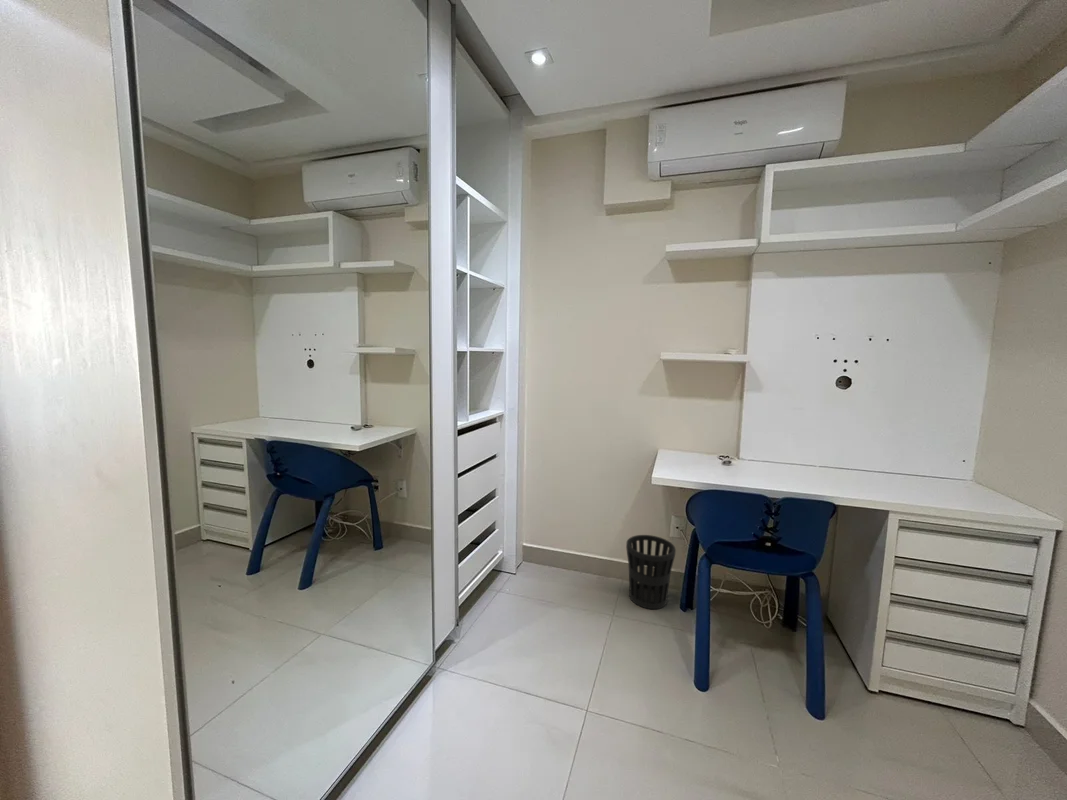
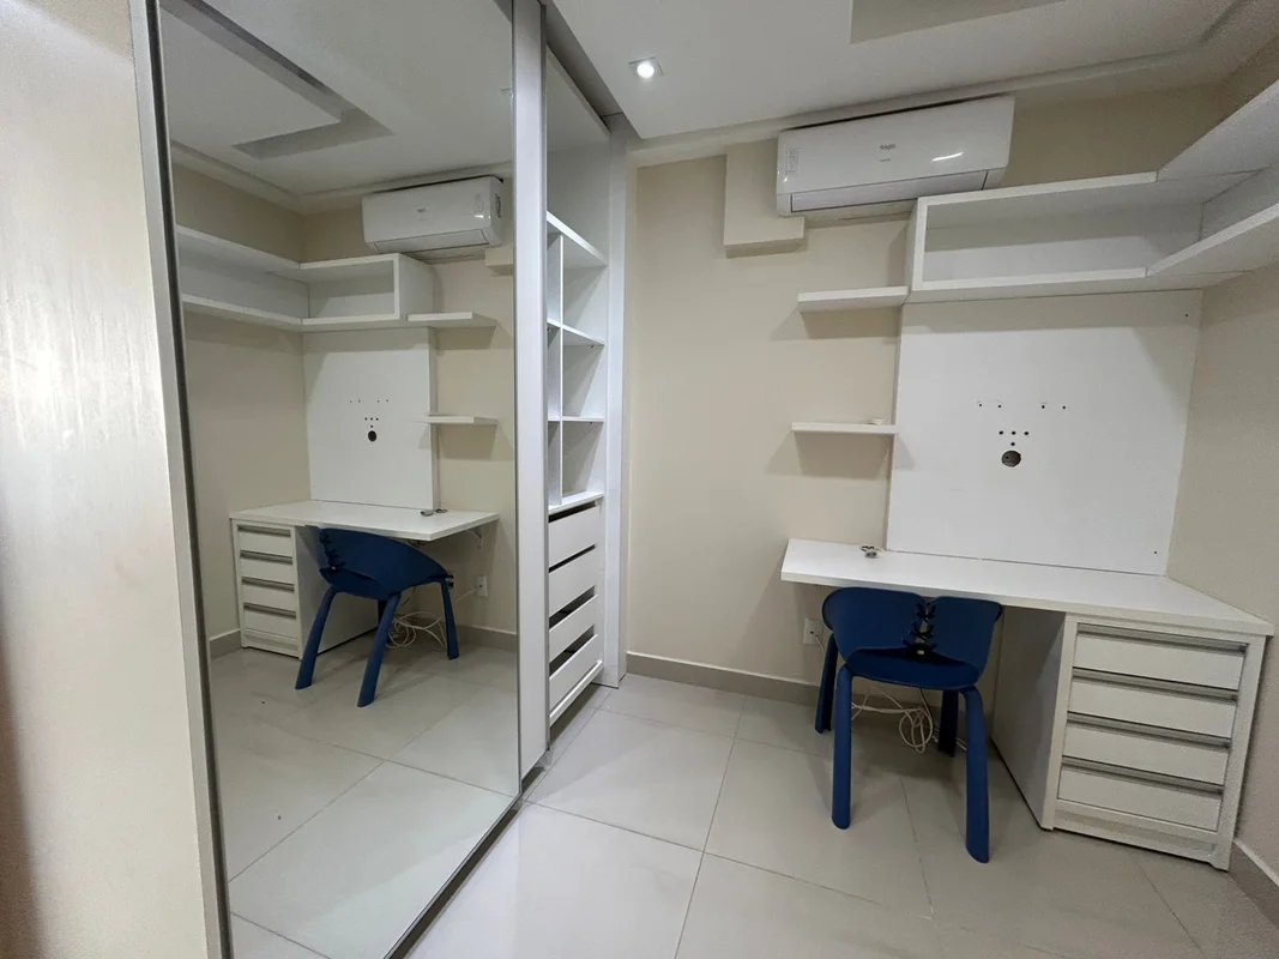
- wastebasket (649, 571)
